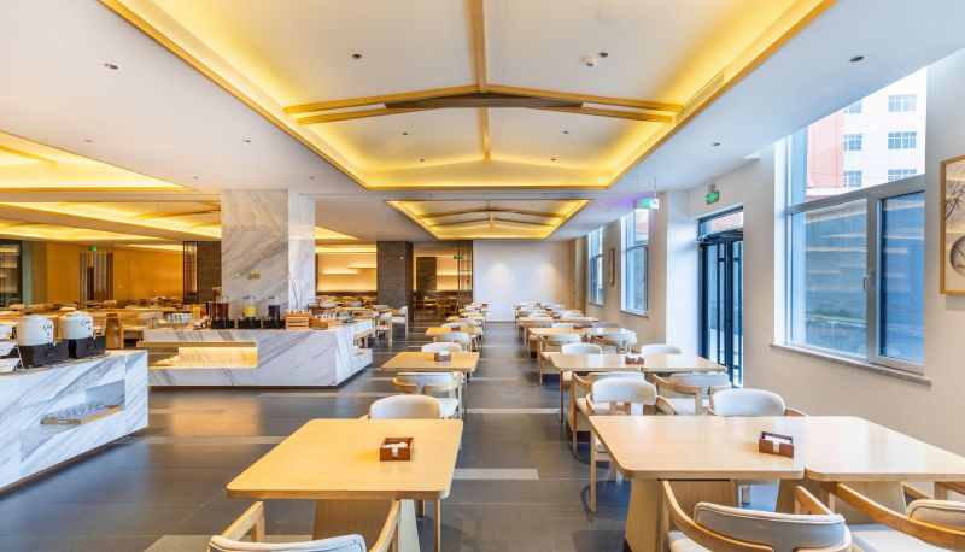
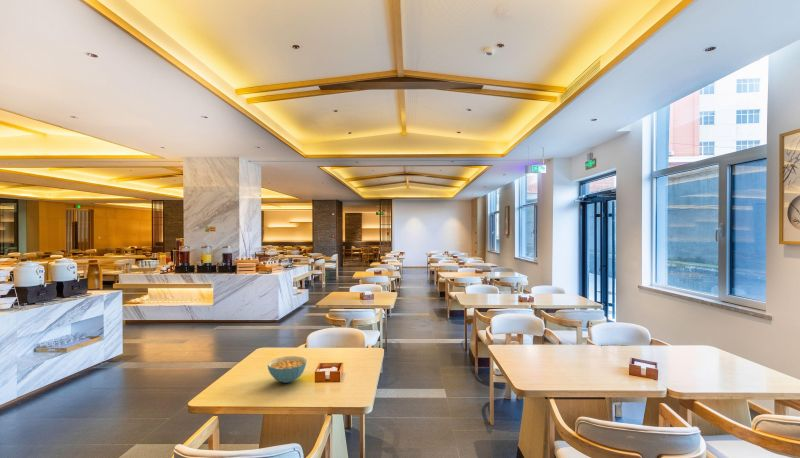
+ cereal bowl (287, 371)
